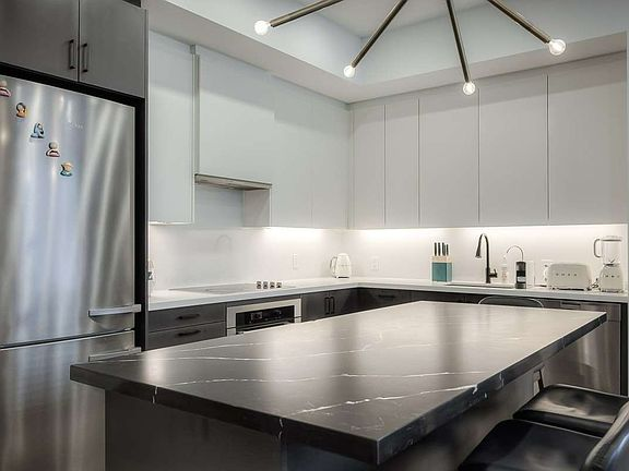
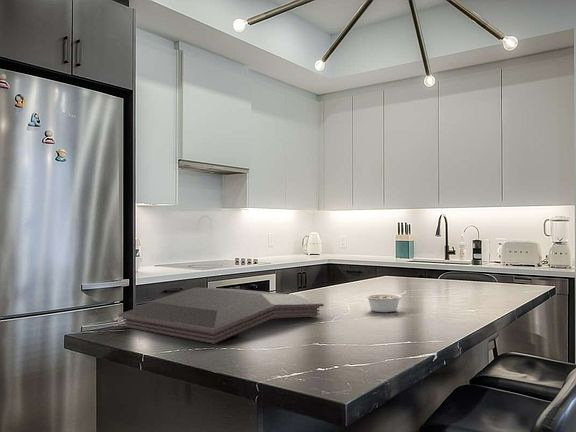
+ serving tray (226, 306)
+ legume (384, 301)
